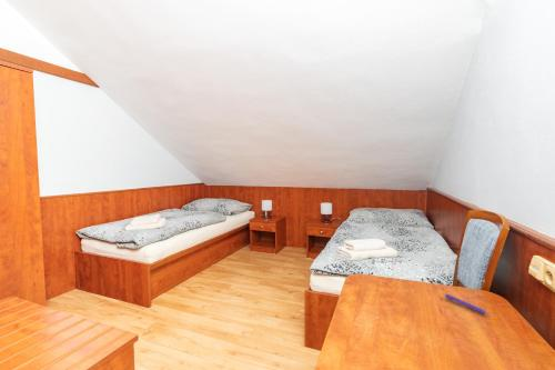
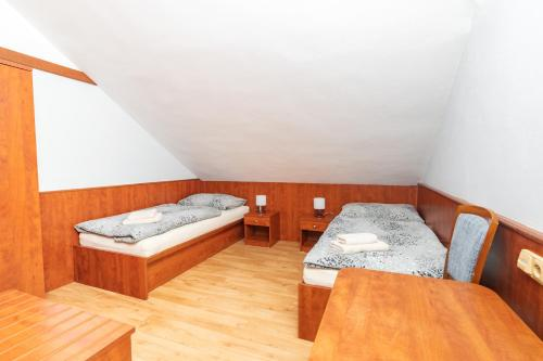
- pen (465, 303)
